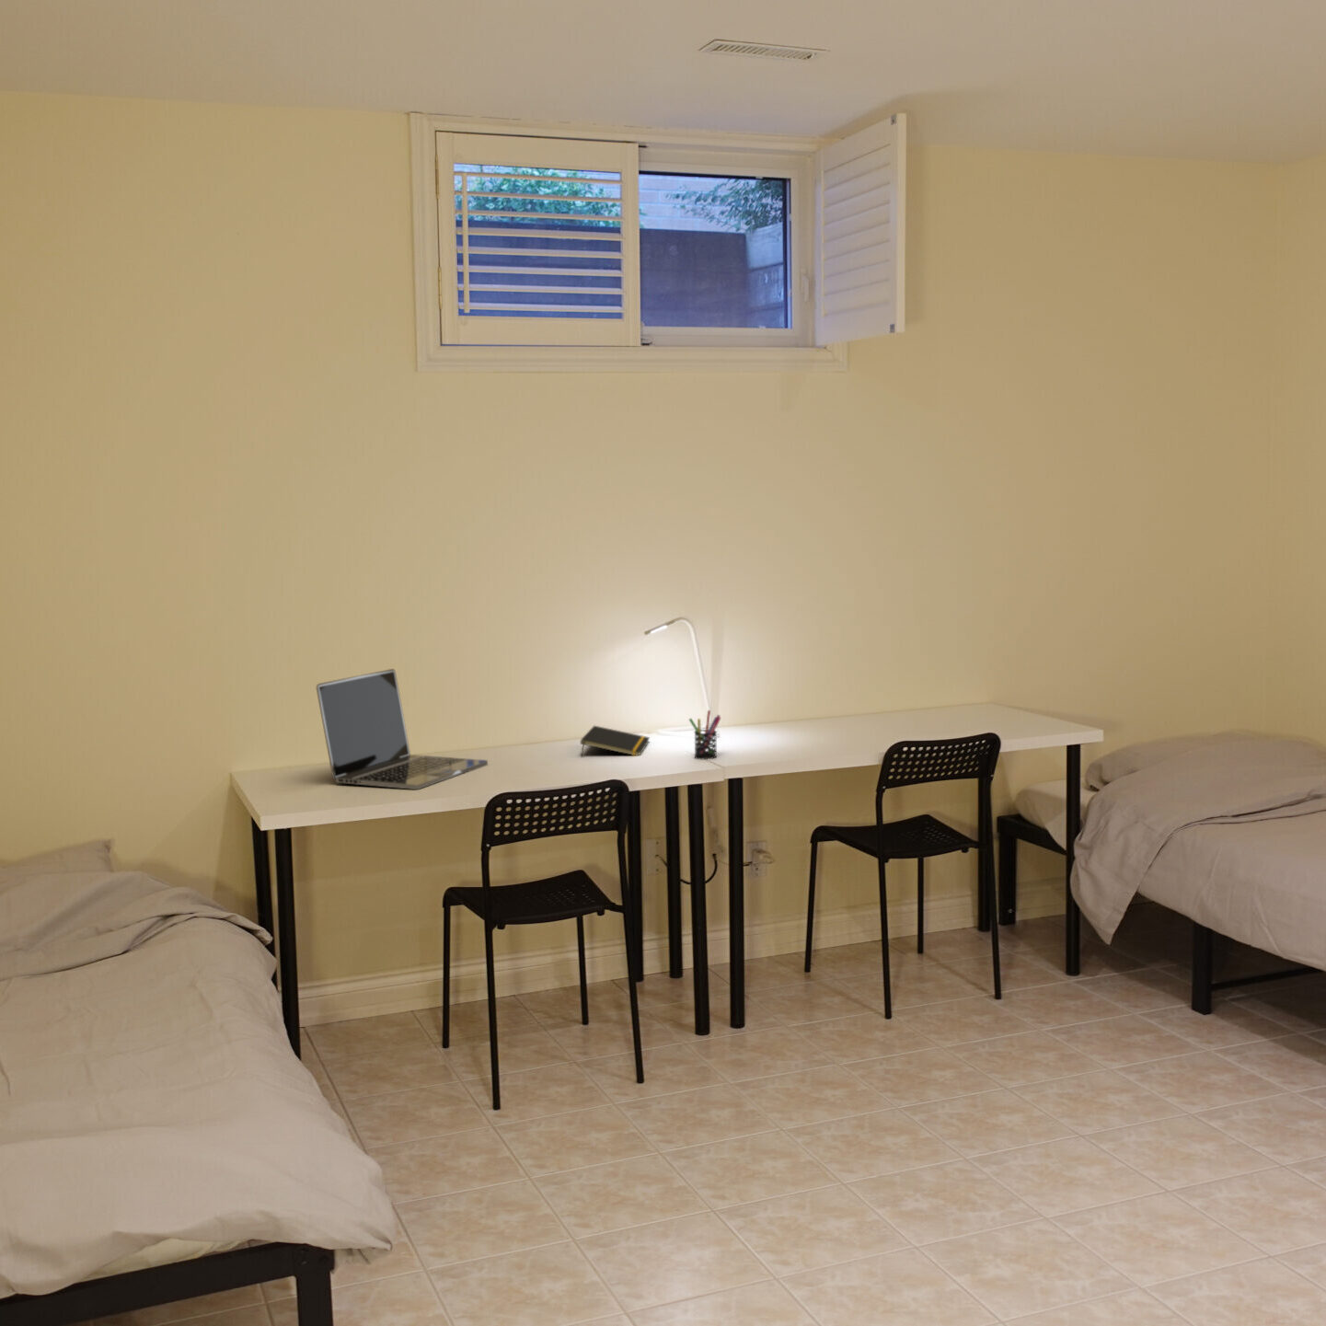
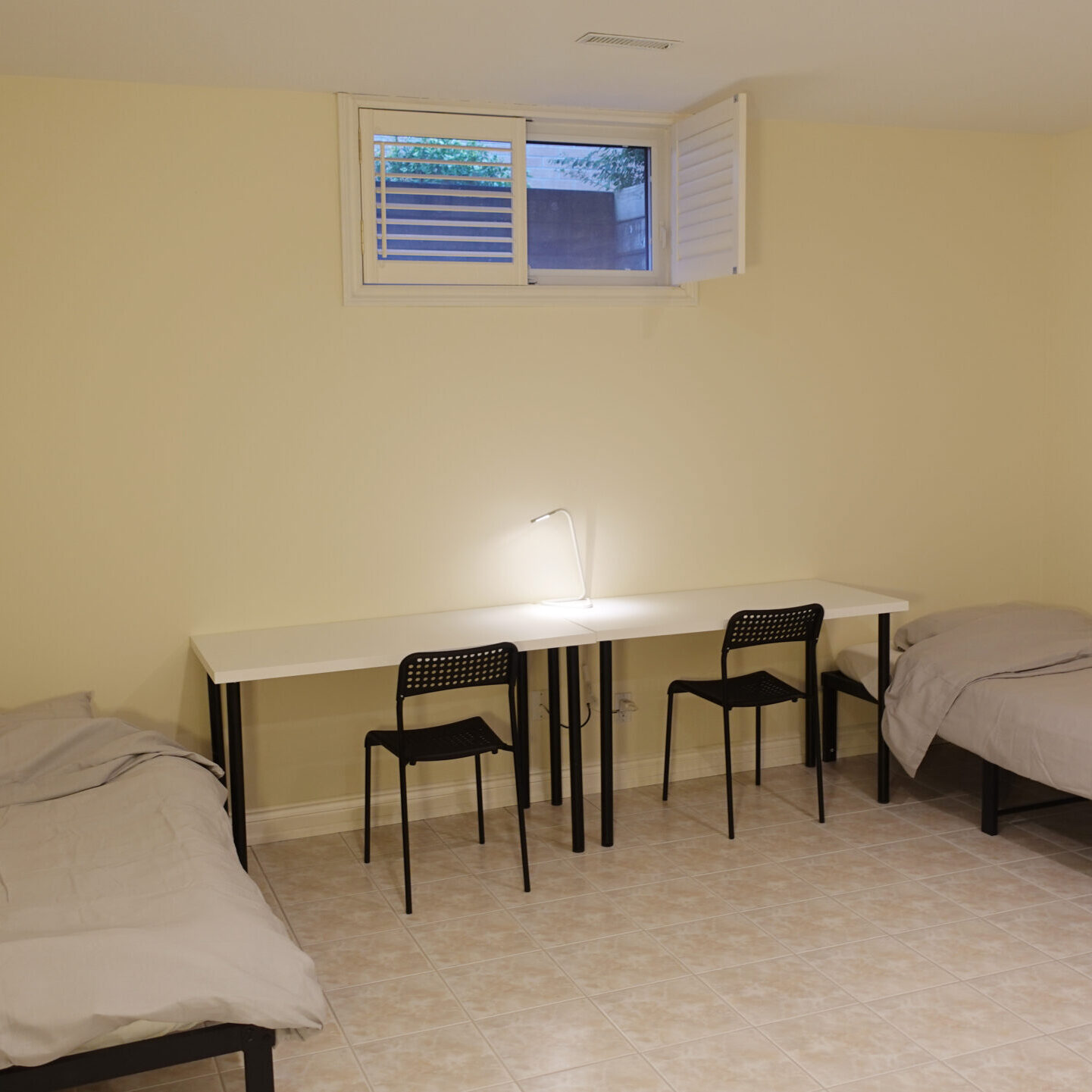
- pen holder (703, 735)
- notepad (616, 739)
- laptop (404, 726)
